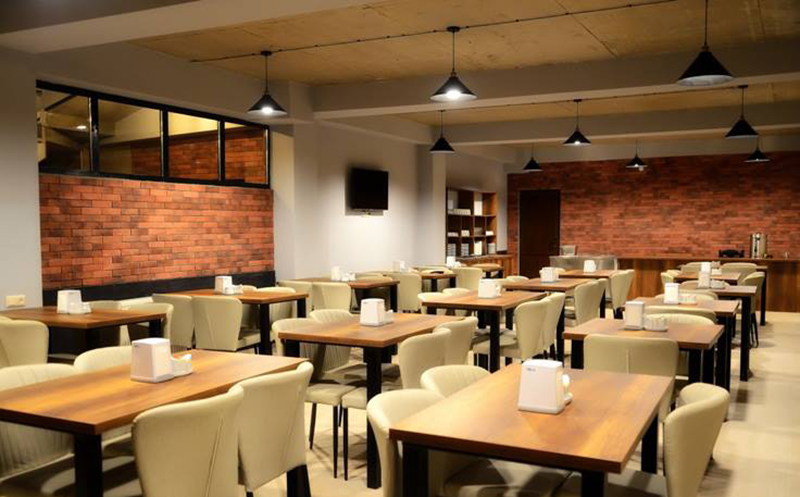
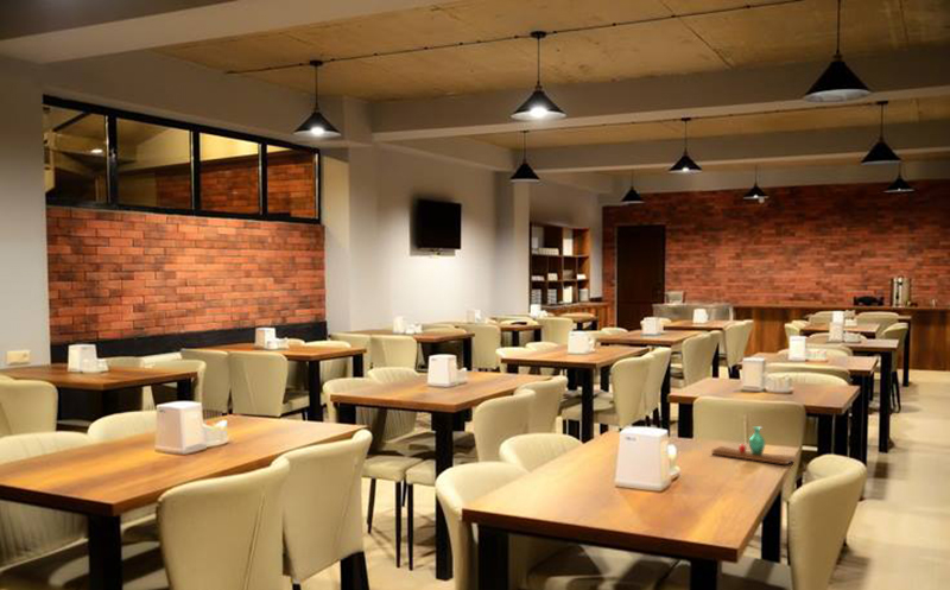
+ vase (752, 442)
